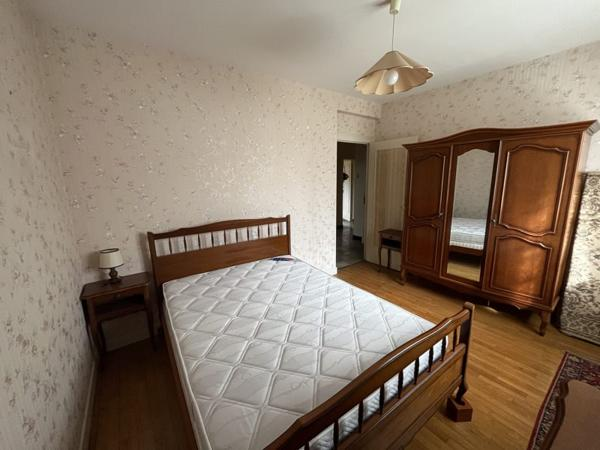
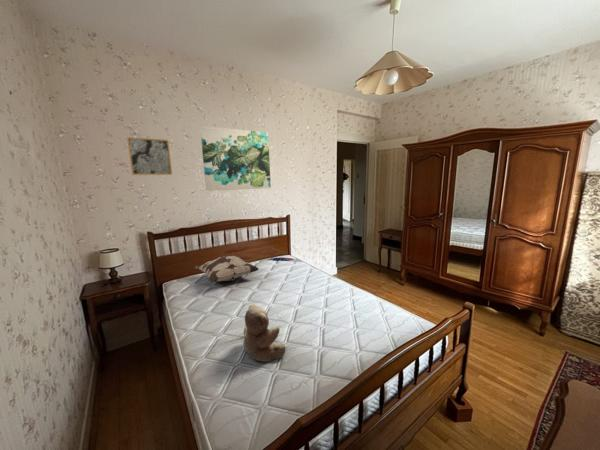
+ wall art (238, 160)
+ decorative pillow (225, 268)
+ teddy bear (264, 327)
+ wall art (150, 156)
